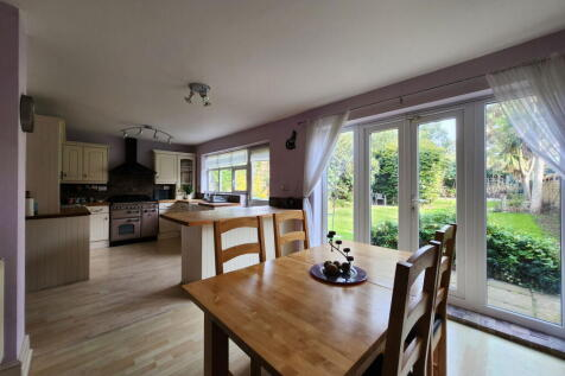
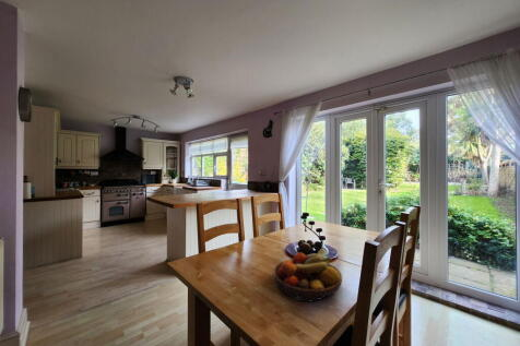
+ fruit bowl (306, 269)
